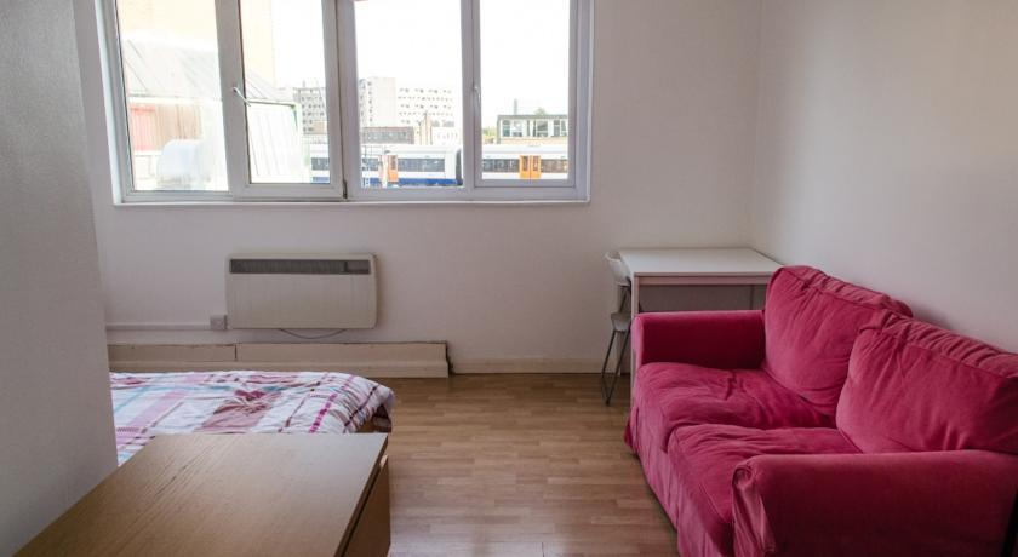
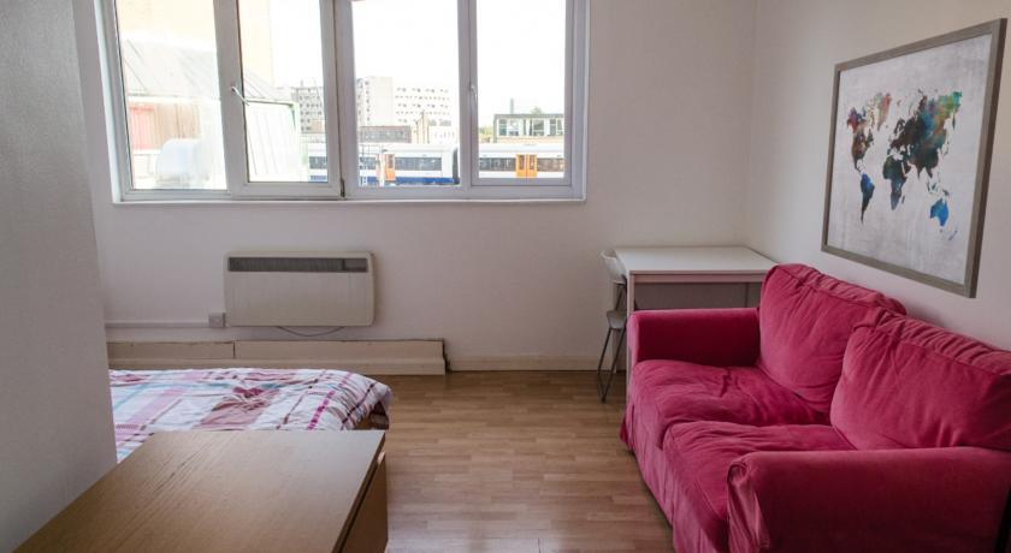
+ wall art (893, 161)
